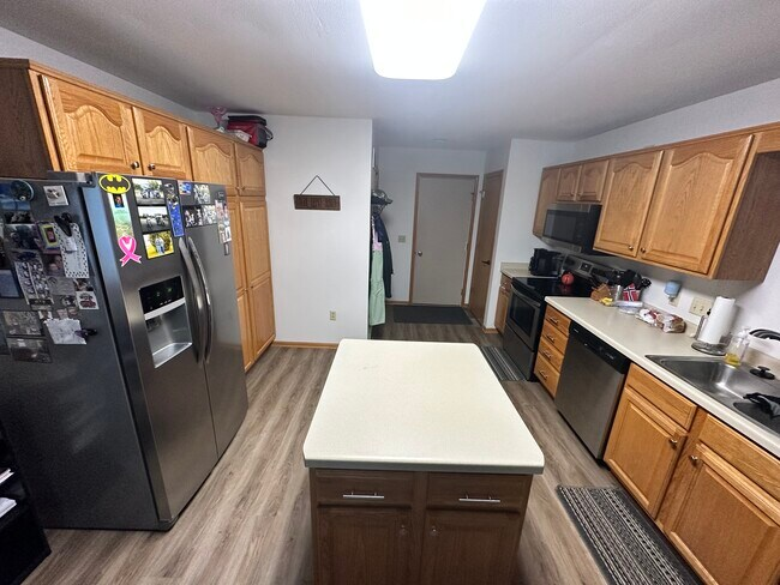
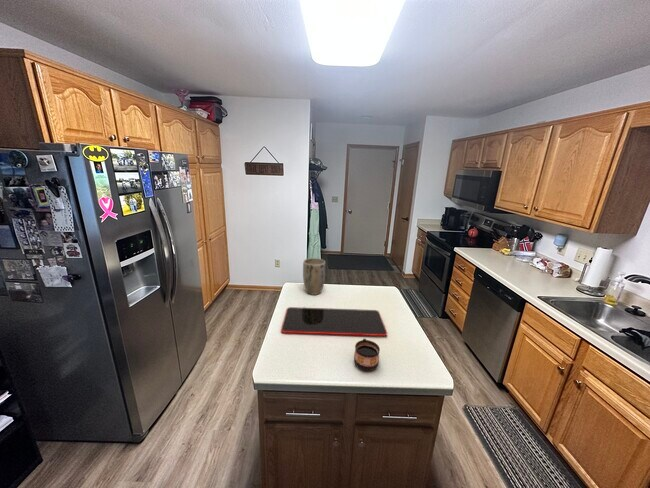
+ cutting board (333, 320)
+ plant pot (313, 276)
+ cup (367, 355)
